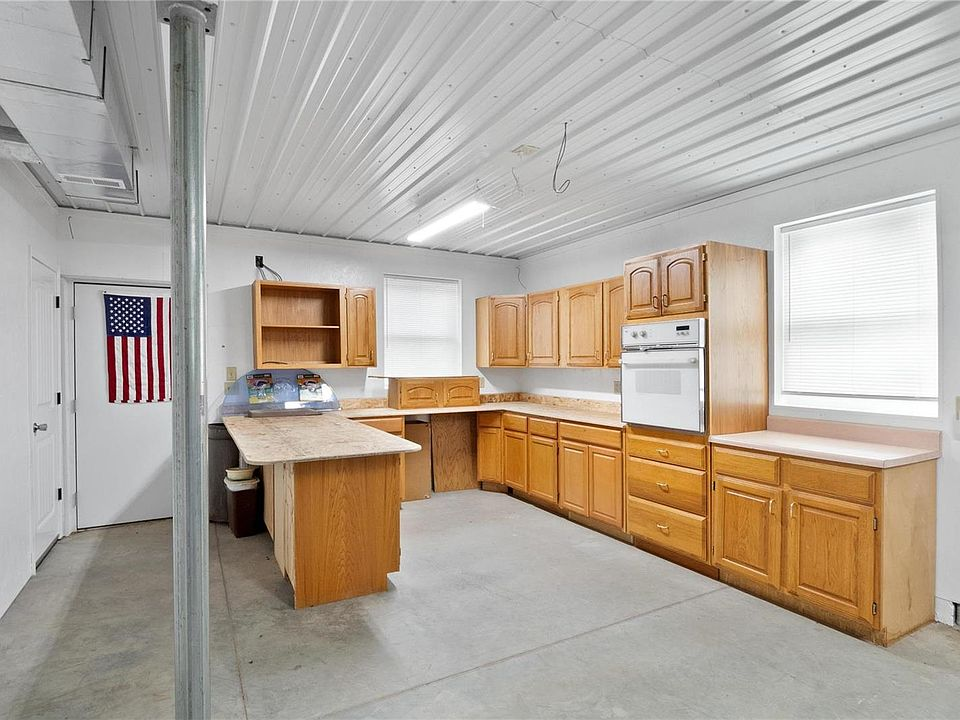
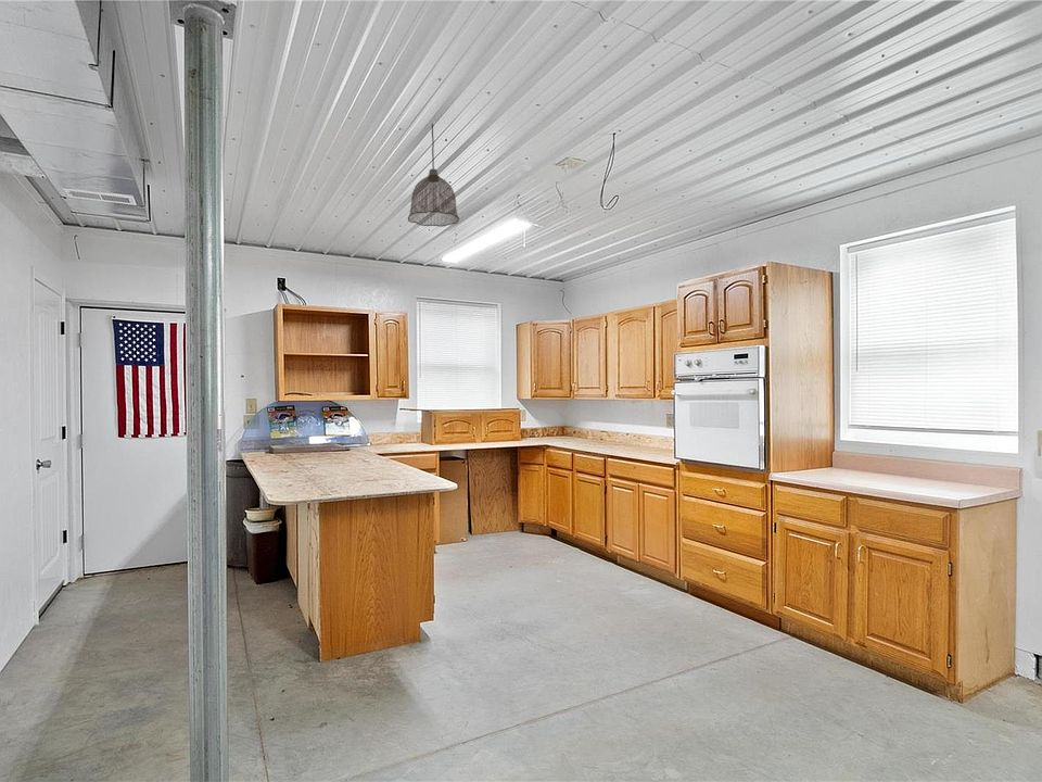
+ pendant lamp (433, 172)
